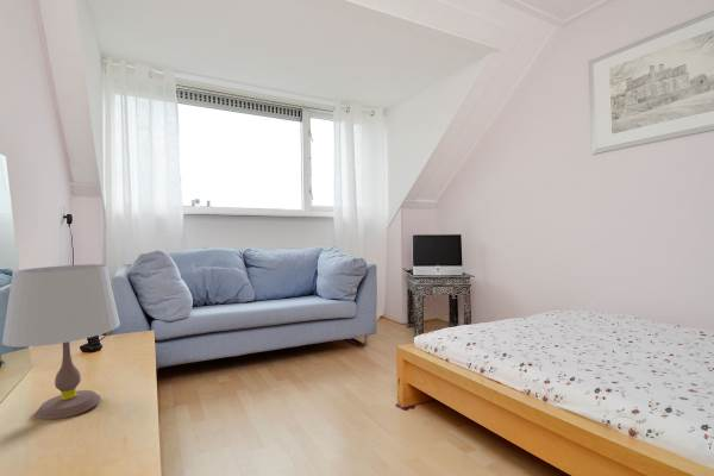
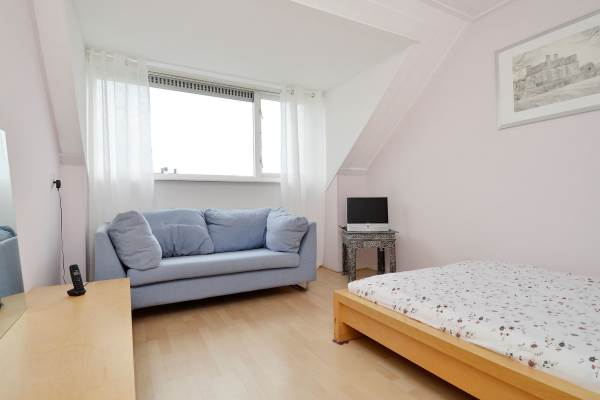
- table lamp (65, 338)
